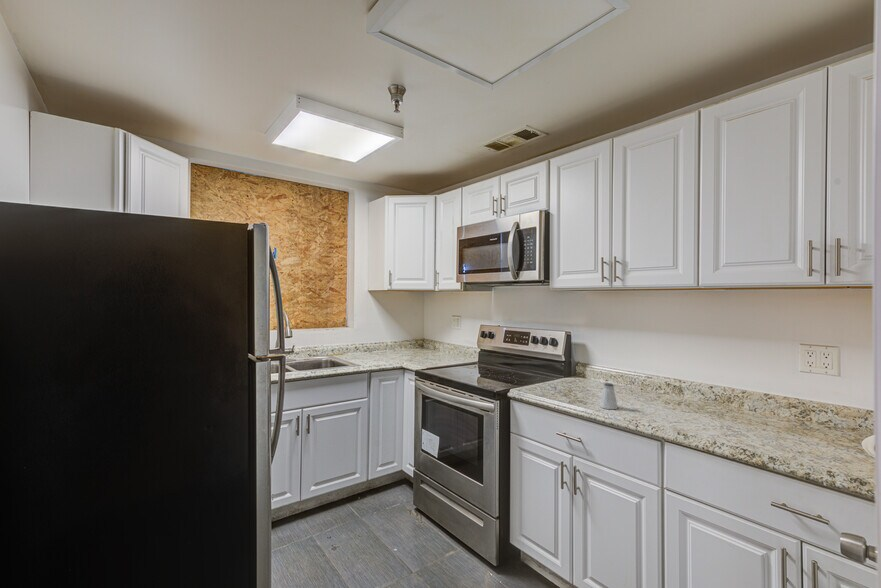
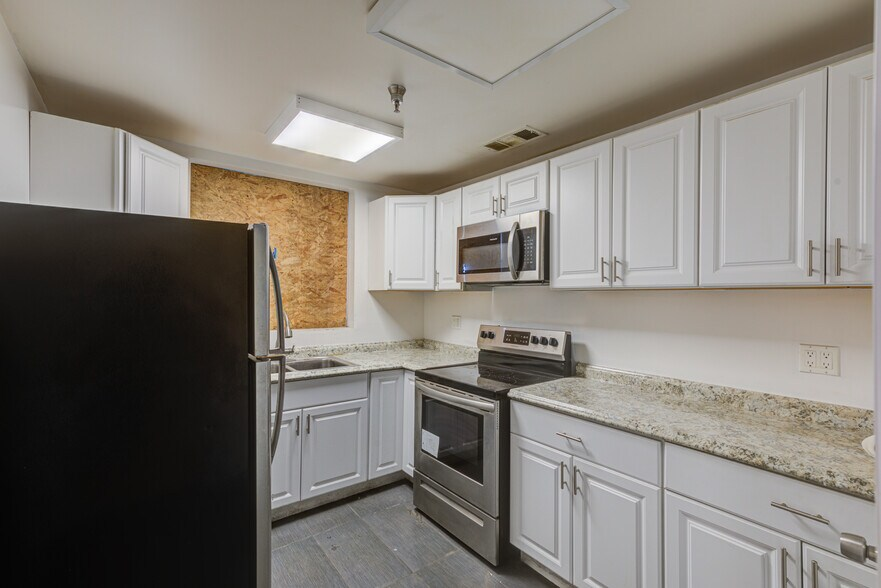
- saltshaker (608, 395)
